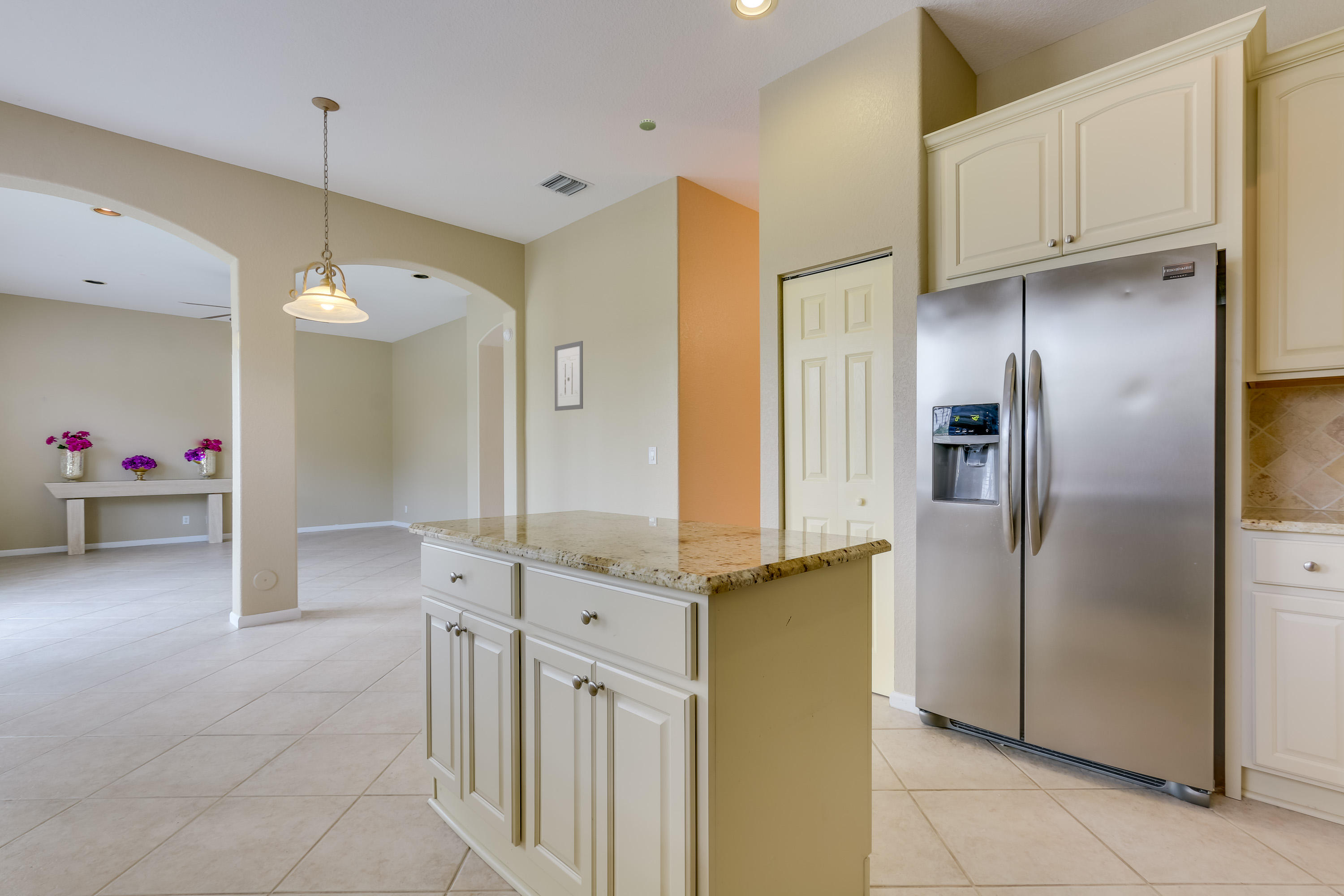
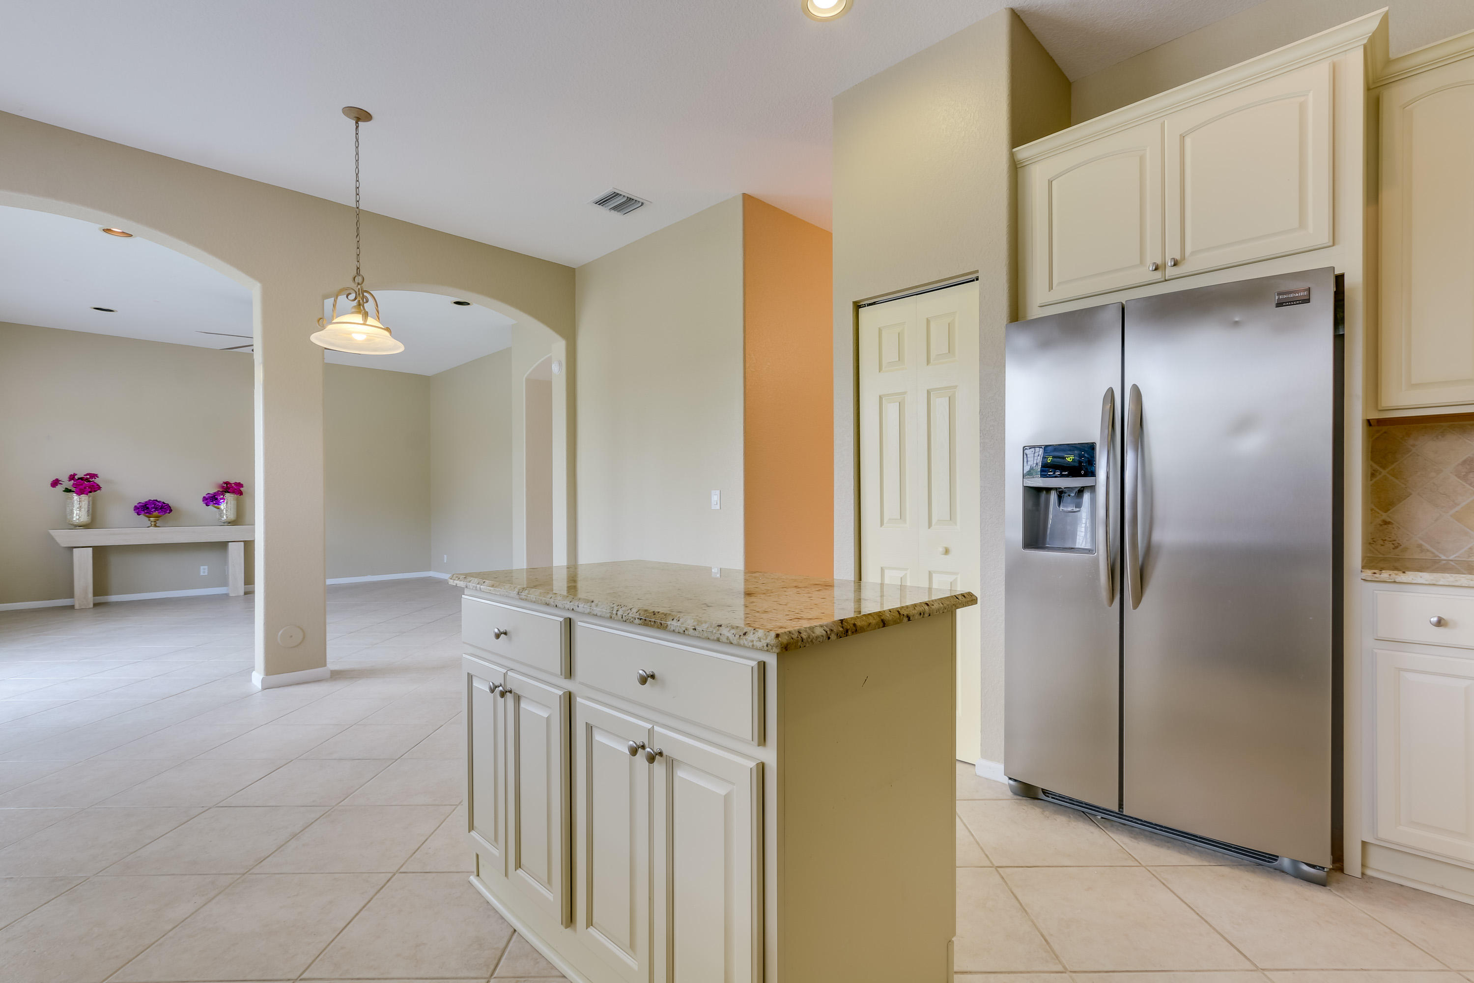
- smoke detector (647, 124)
- wall art (568, 377)
